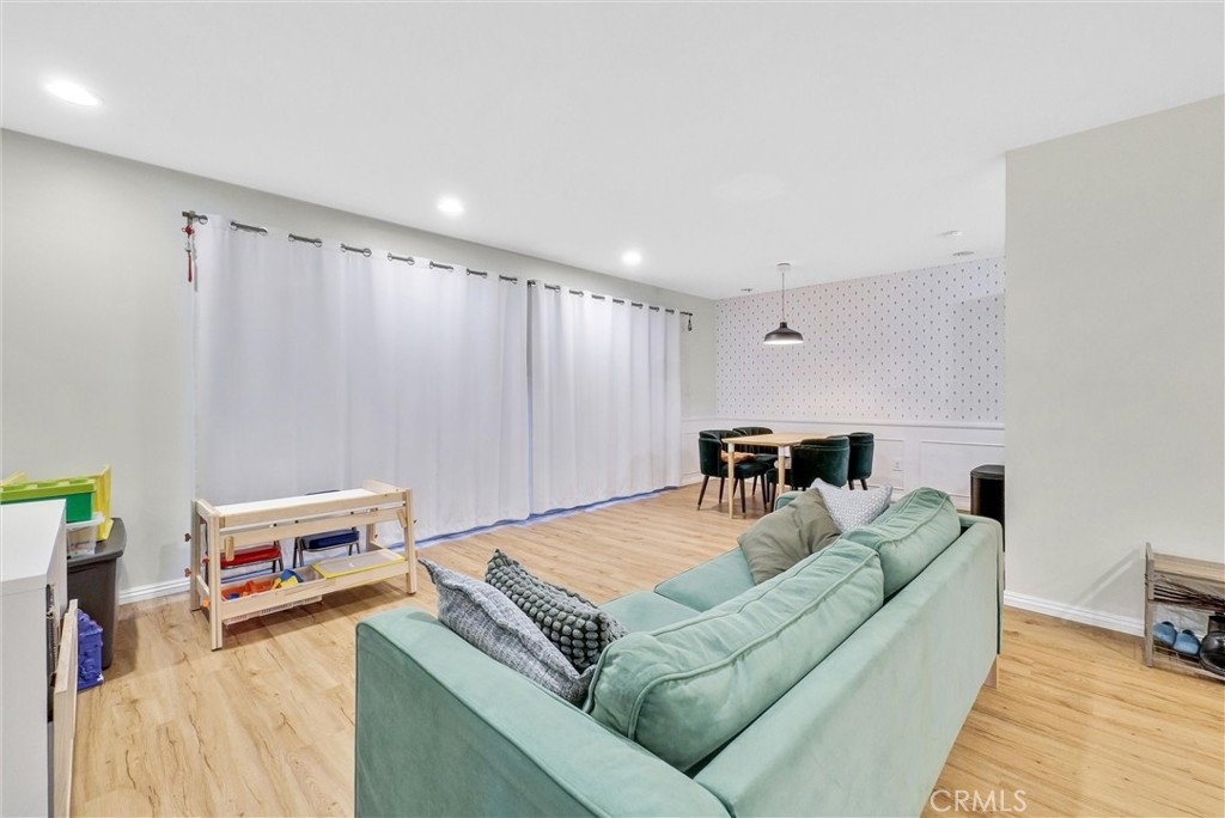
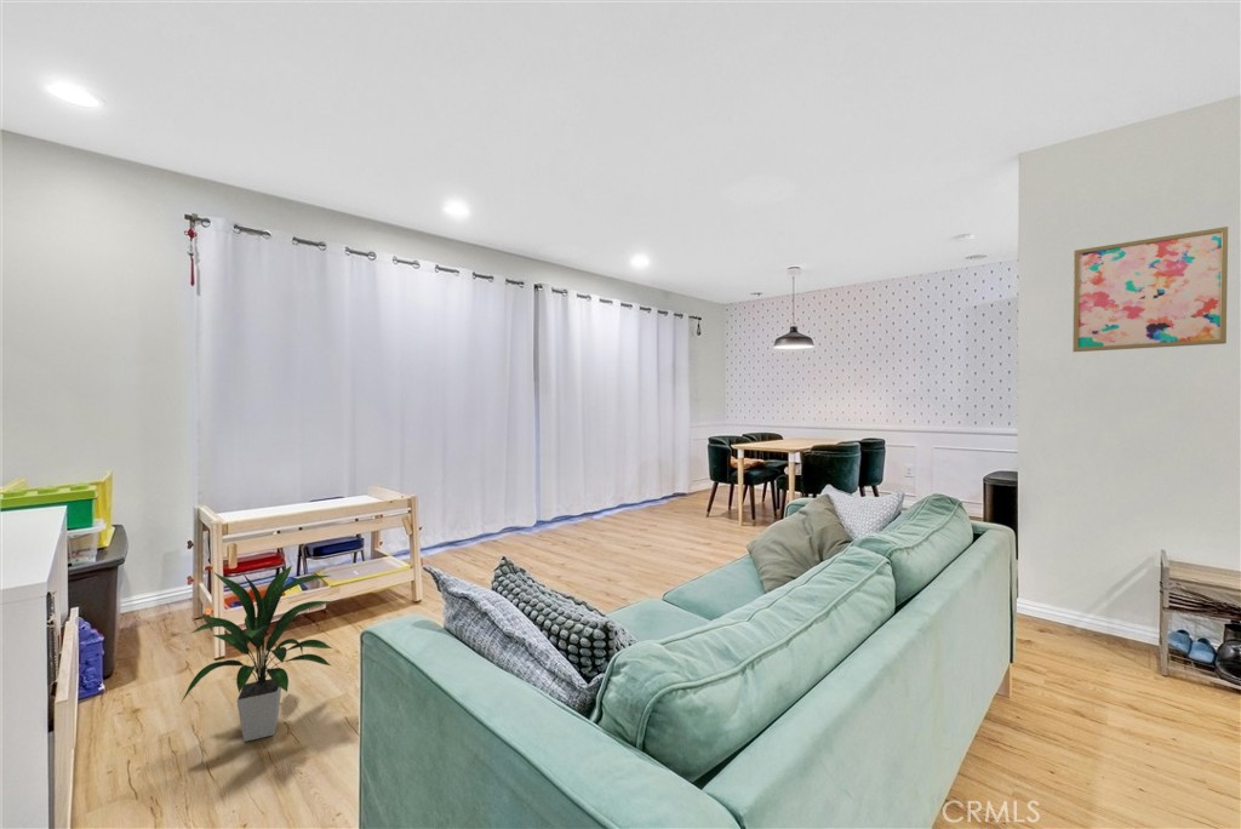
+ wall art (1144, 293)
+ indoor plant (263, 646)
